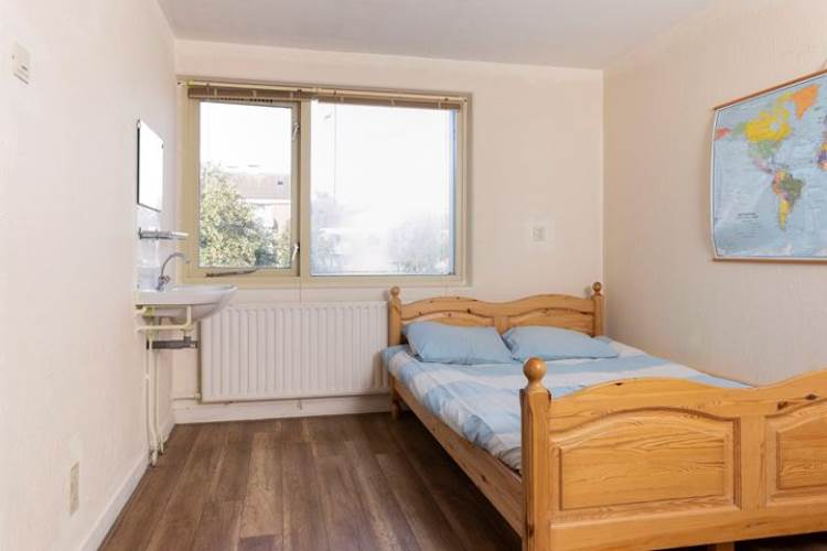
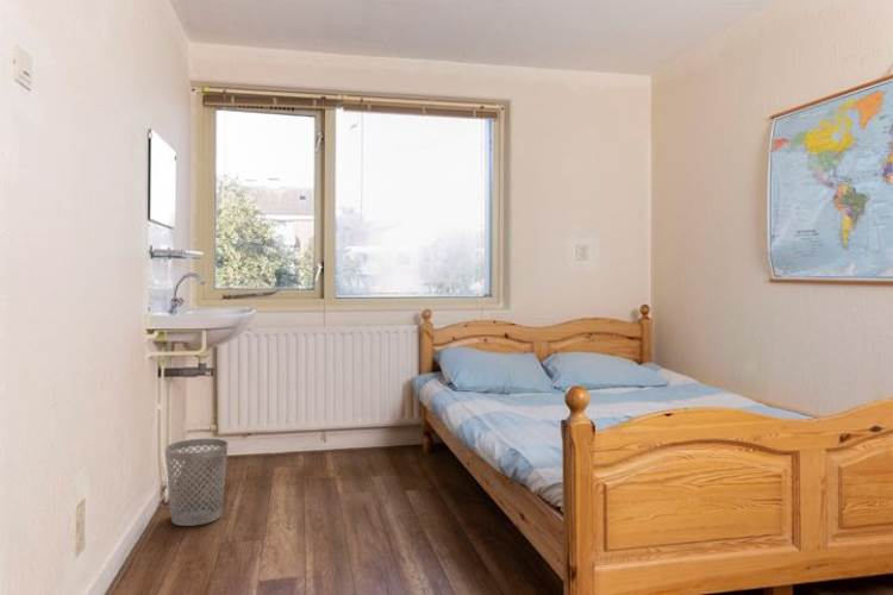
+ wastebasket (198, 481)
